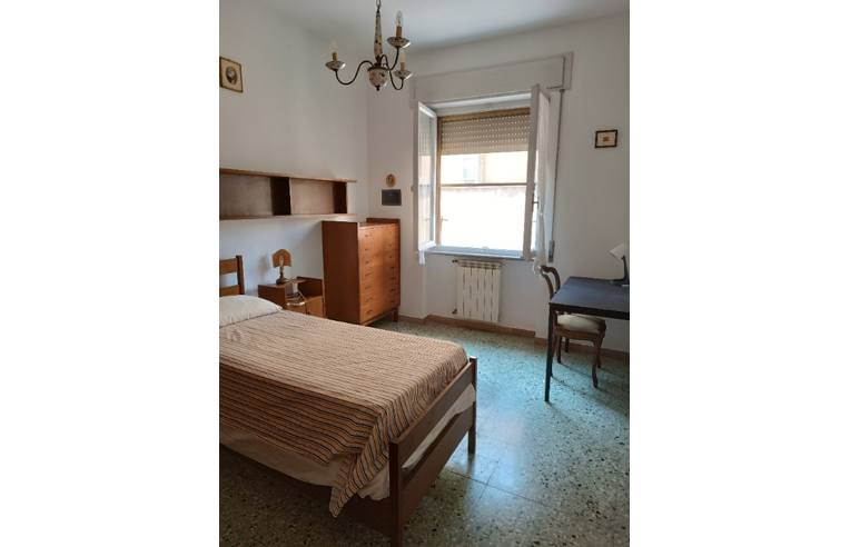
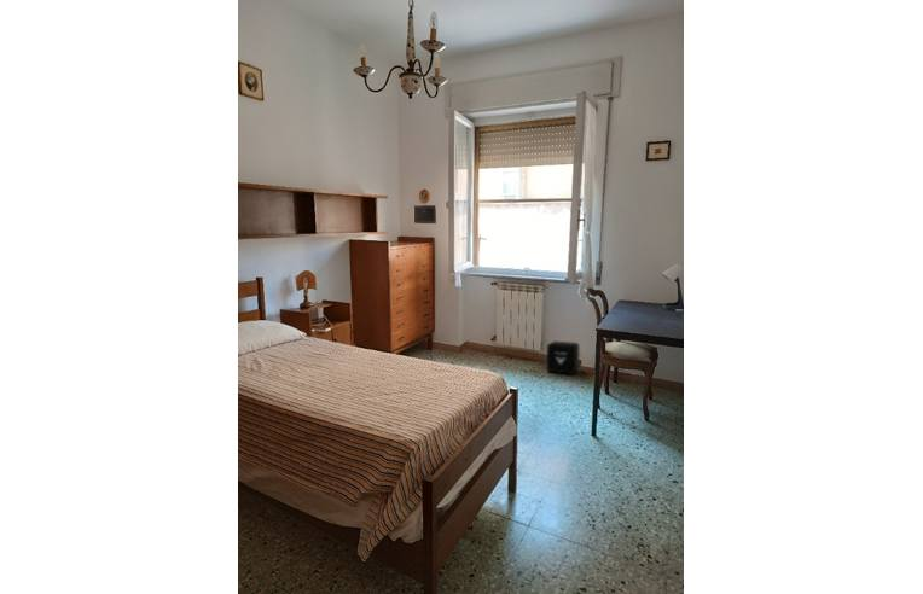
+ air purifier (562, 356)
